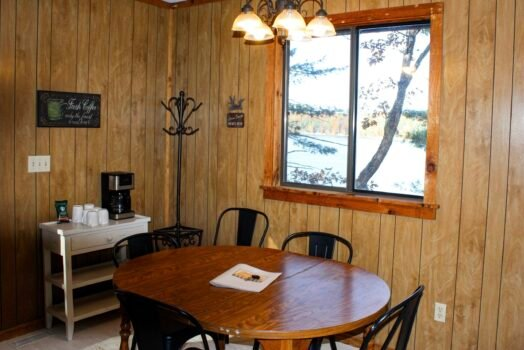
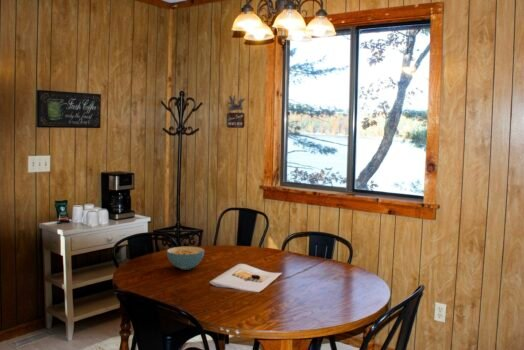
+ cereal bowl (185, 259)
